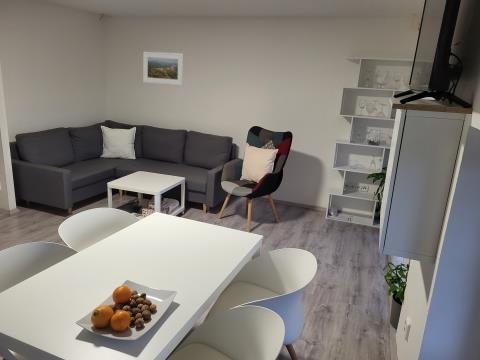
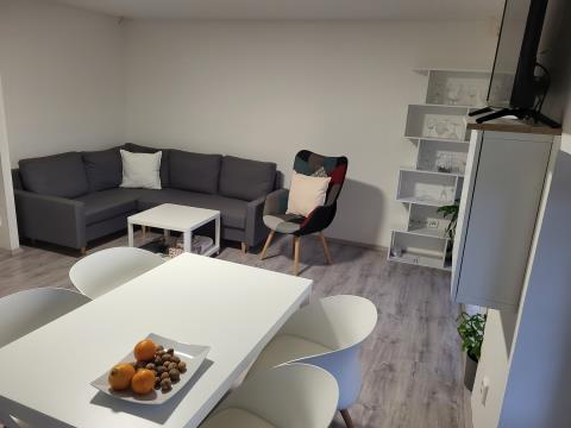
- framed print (162, 68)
